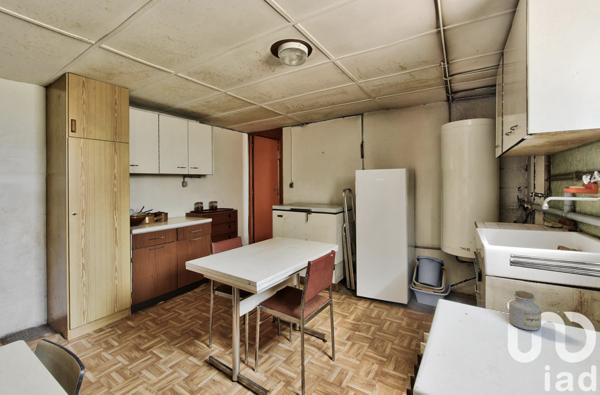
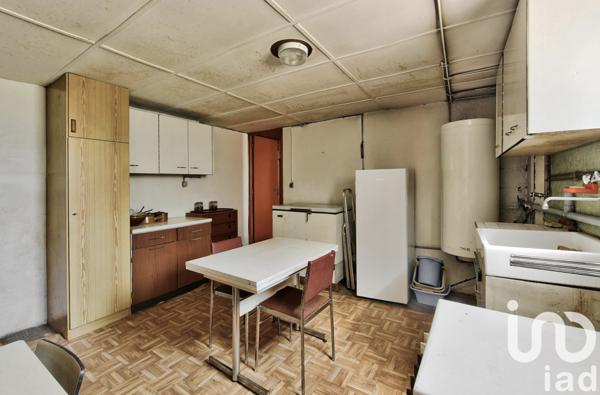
- jar (524, 308)
